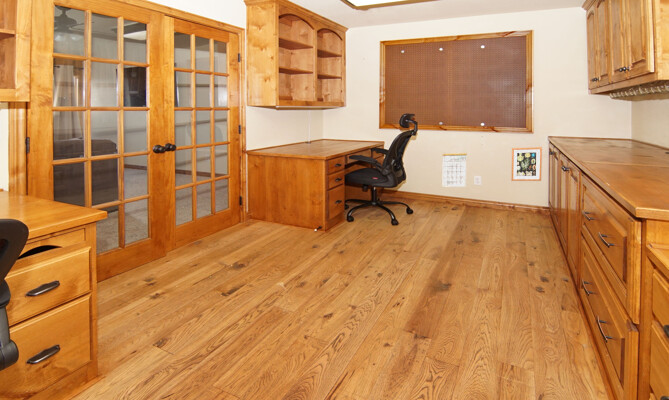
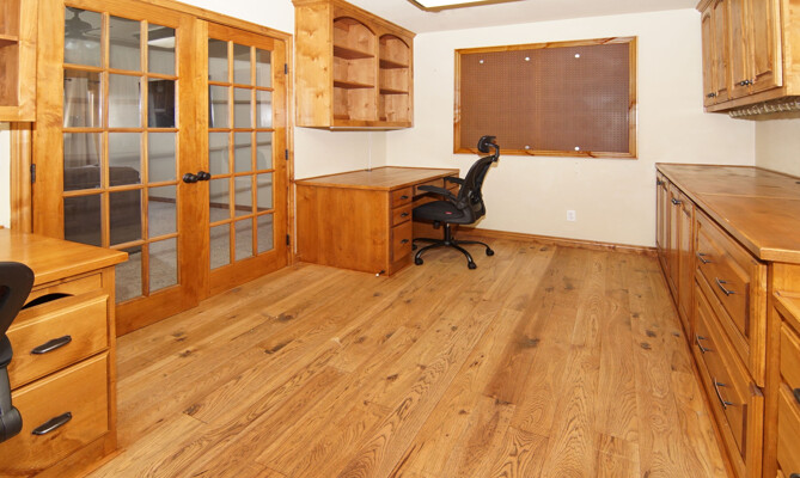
- calendar (454, 166)
- wall art (526, 164)
